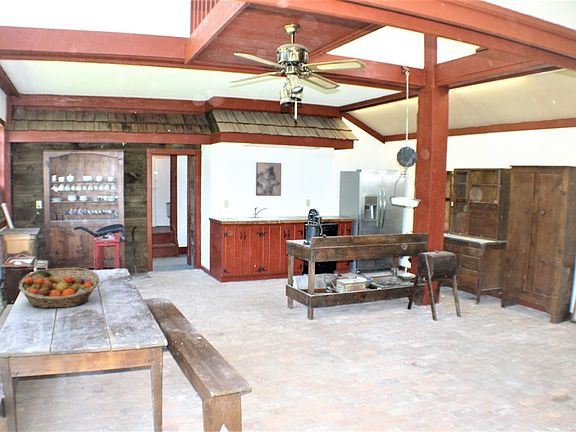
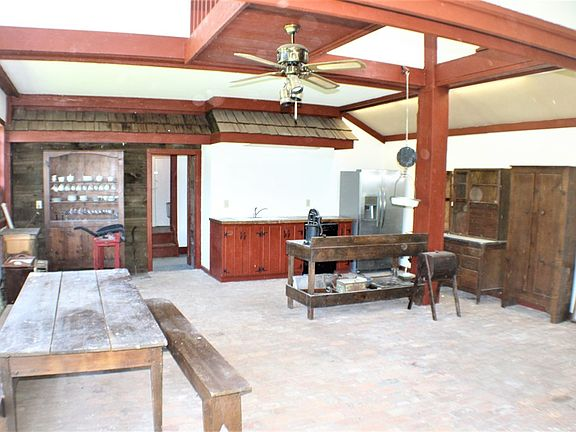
- fruit basket (60, 287)
- wall art (268, 179)
